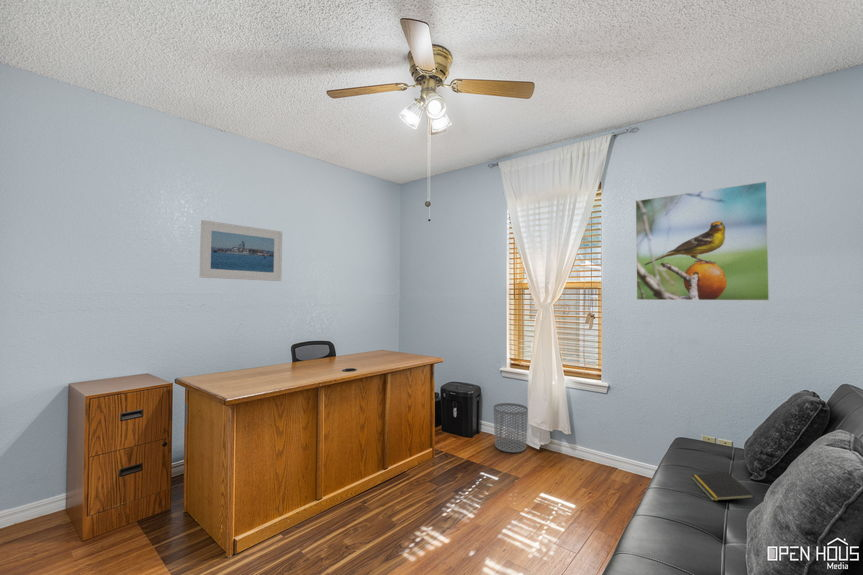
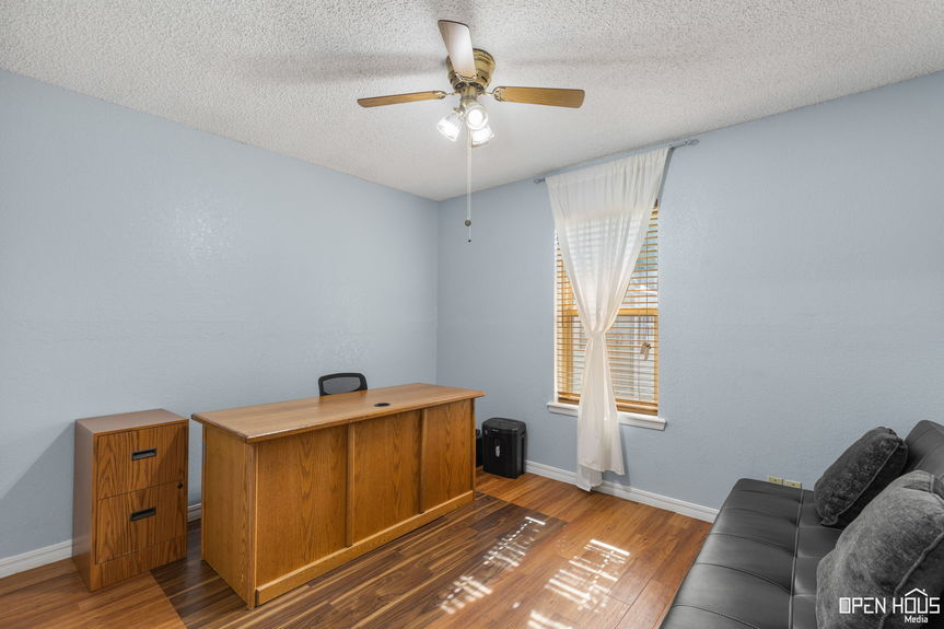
- waste bin (510, 427)
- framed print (244, 252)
- notepad (720, 485)
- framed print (696, 246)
